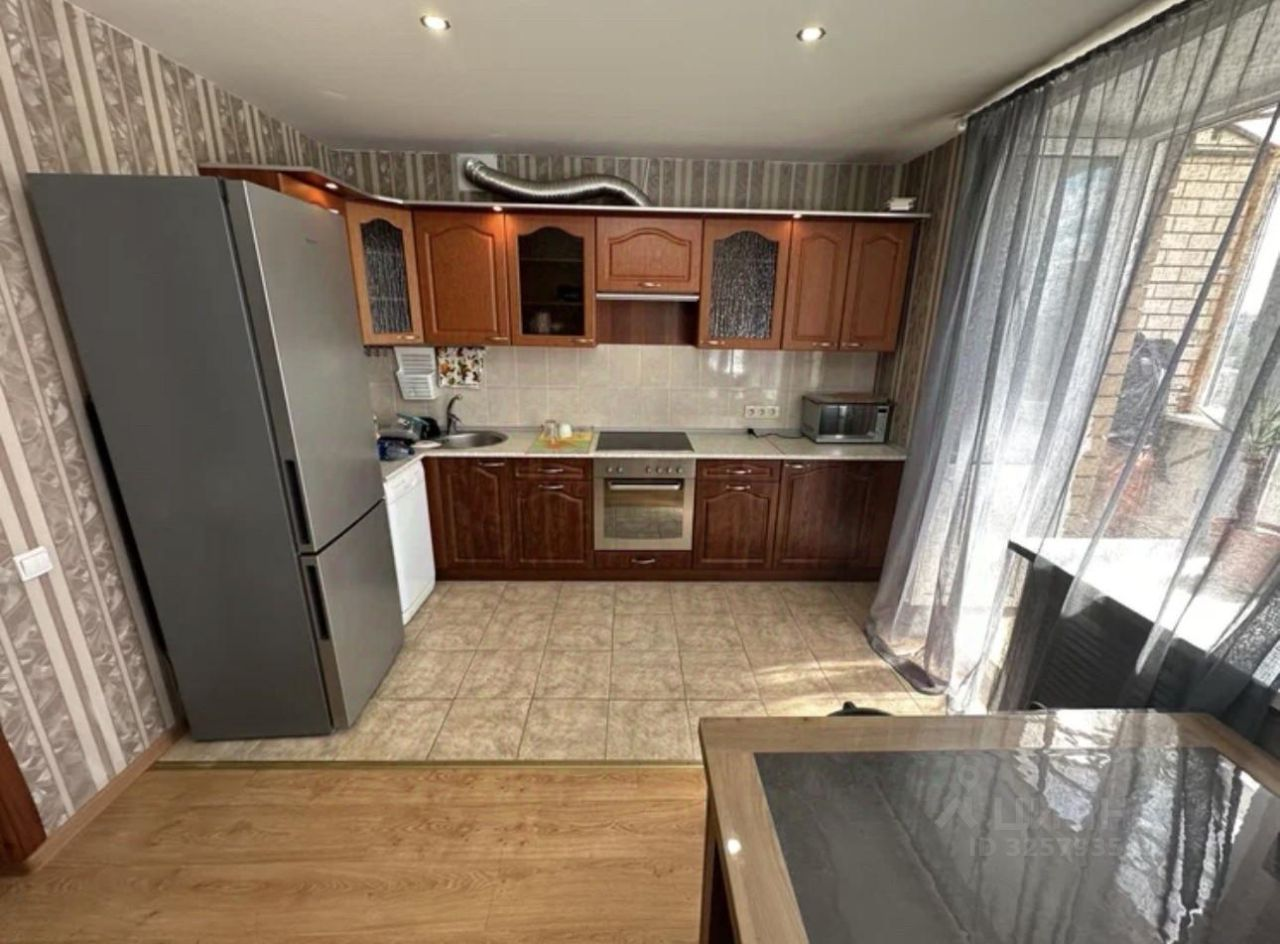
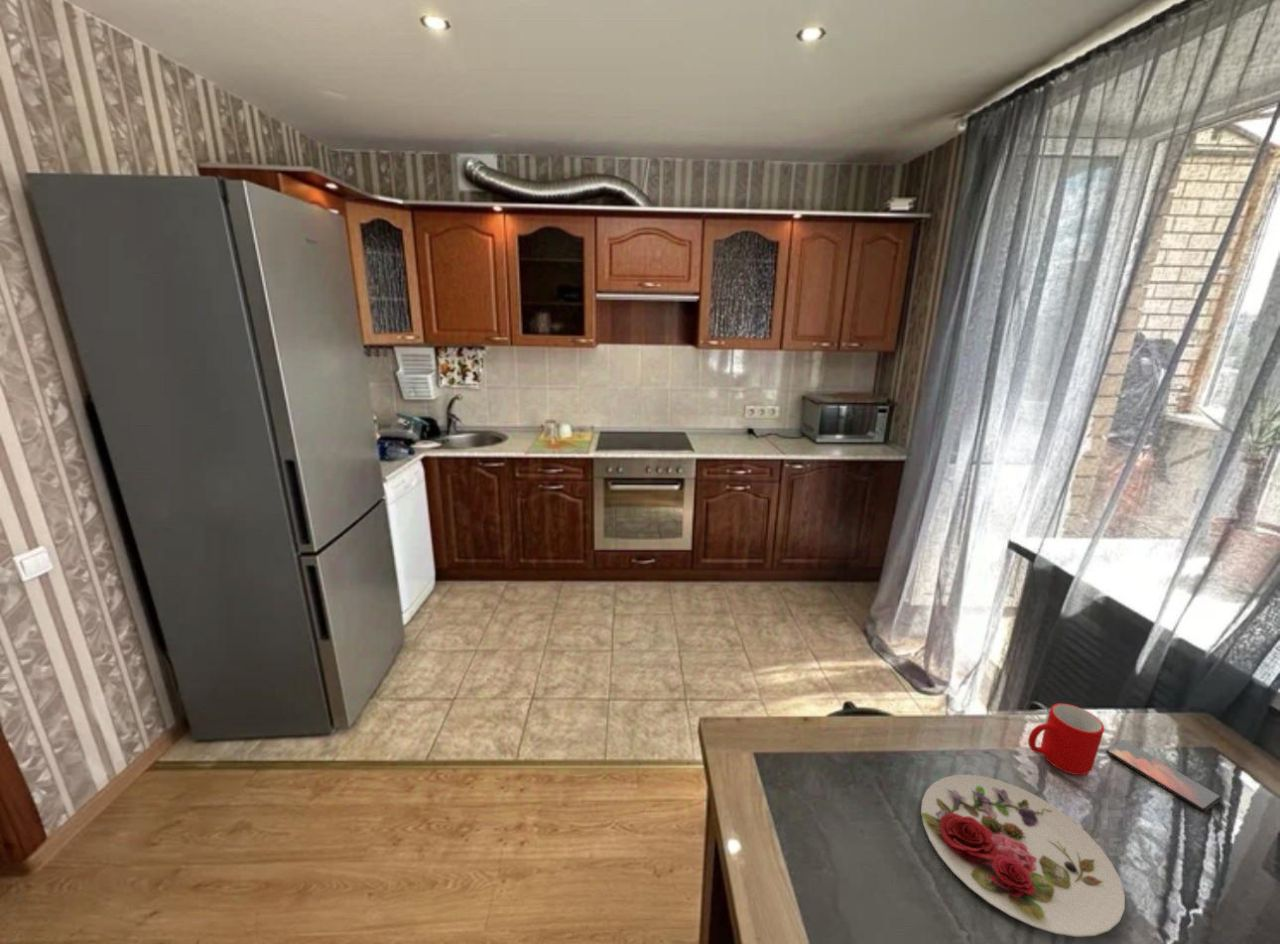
+ cup (1060, 739)
+ plate (1014, 842)
+ smartphone (1160, 773)
